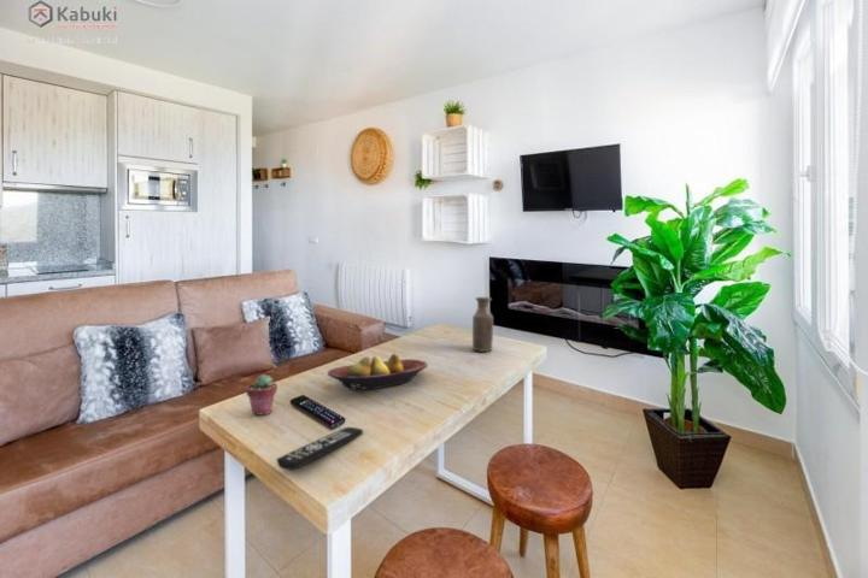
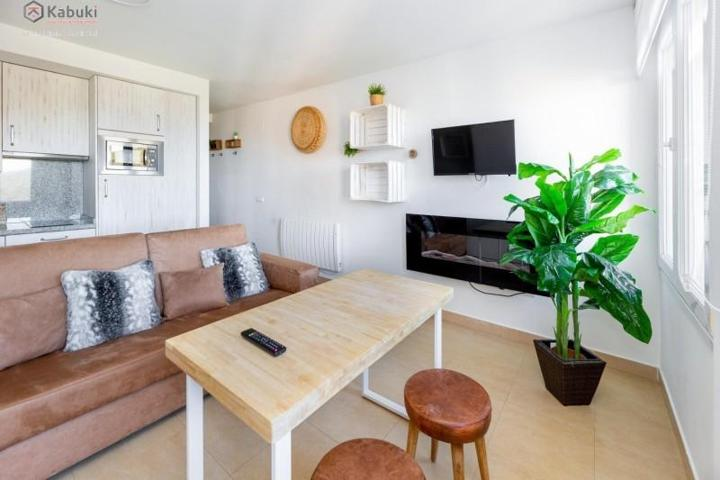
- bottle (482, 323)
- potted succulent (262, 393)
- fruit bowl (380, 368)
- remote control (323, 446)
